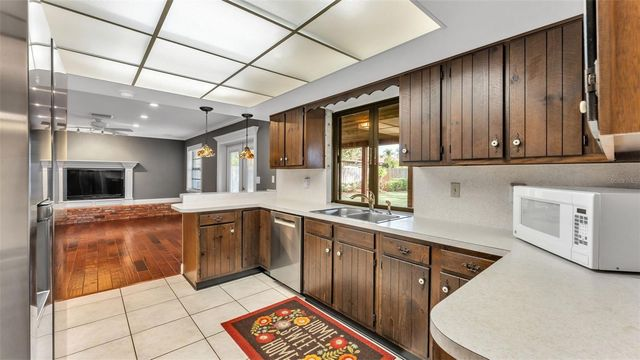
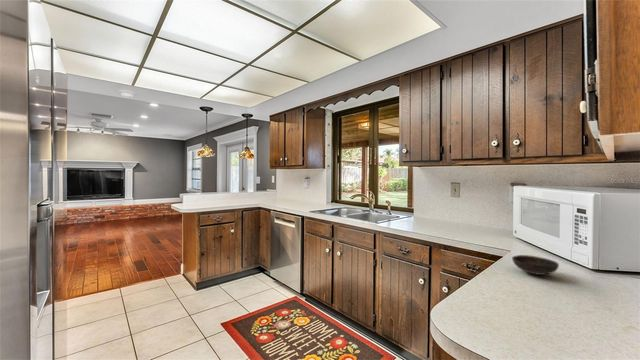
+ bowl (534, 266)
